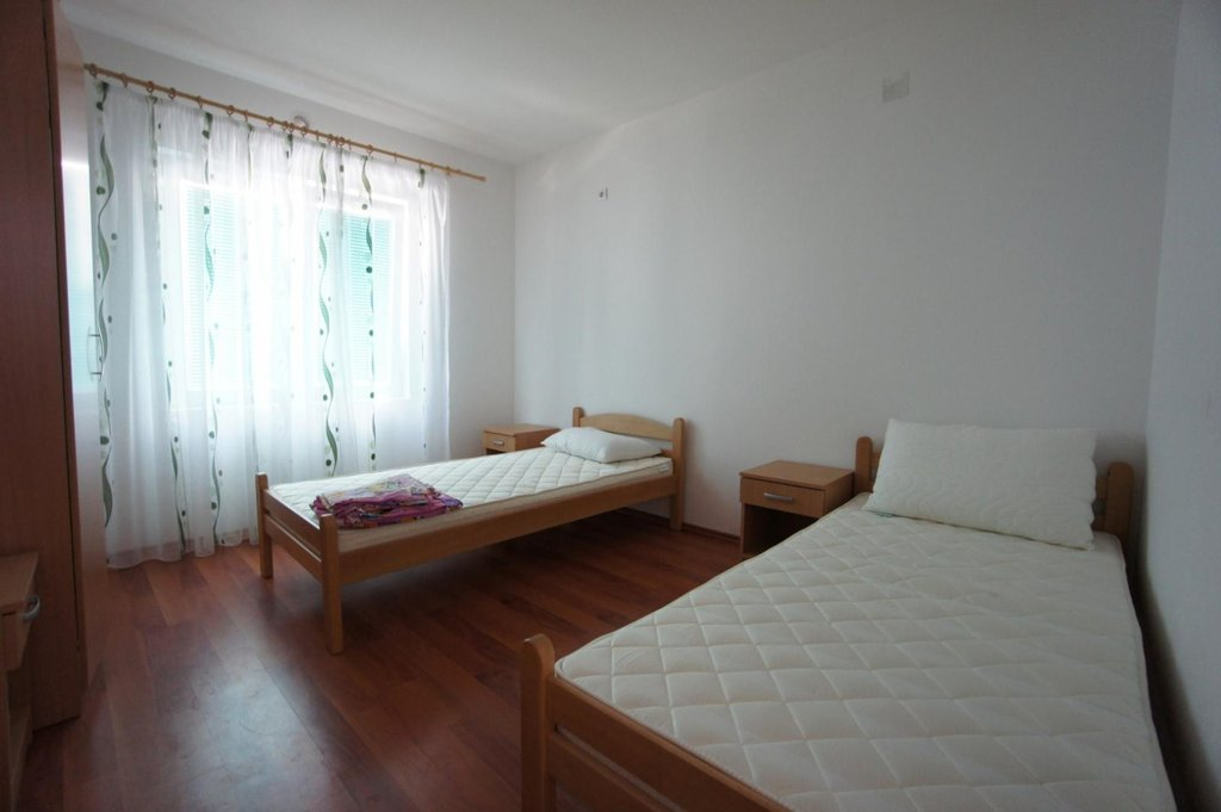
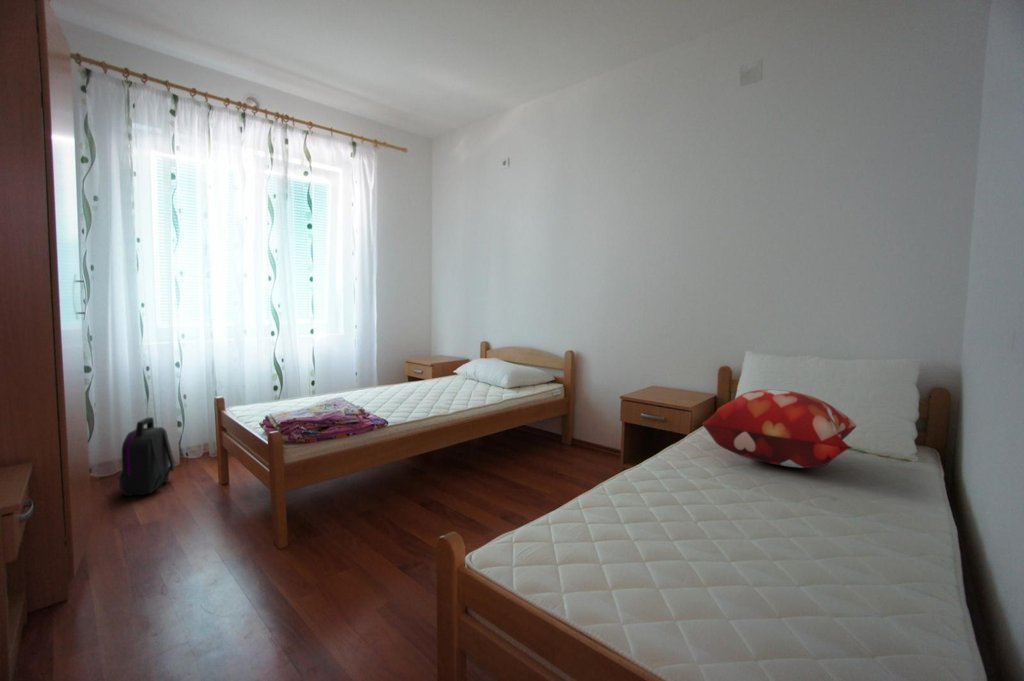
+ decorative pillow (781, 425)
+ backpack (148, 453)
